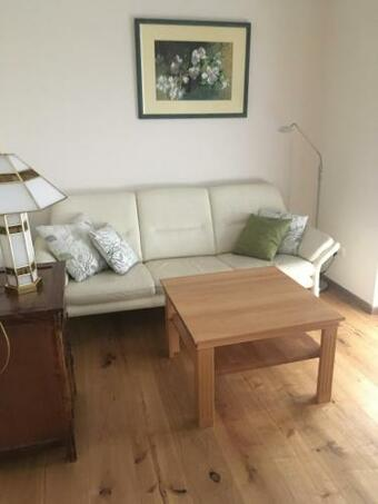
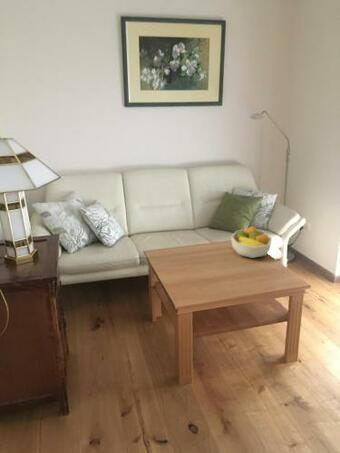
+ fruit bowl (251, 241)
